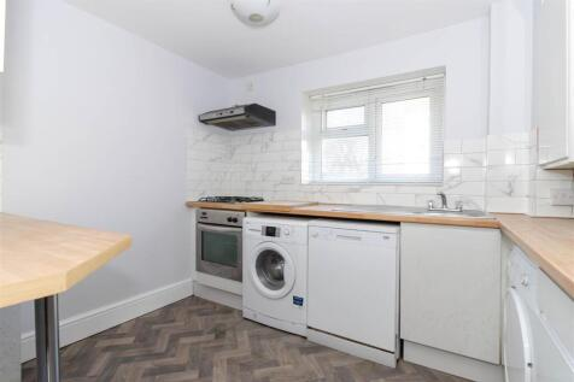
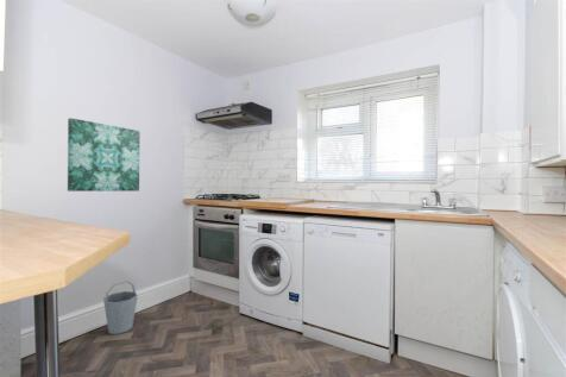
+ wall art (106, 158)
+ bucket (120, 304)
